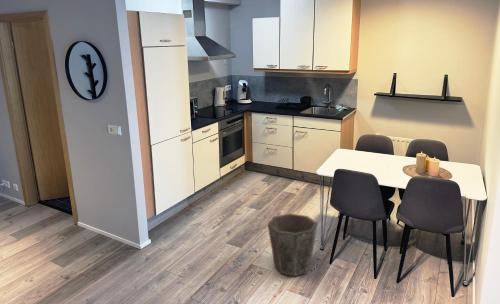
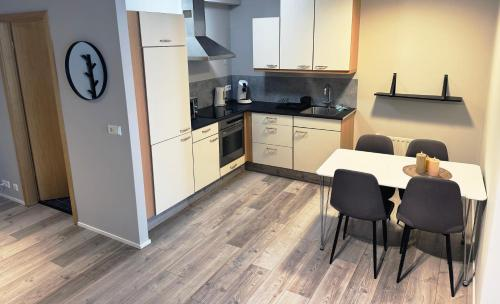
- waste bin (292, 245)
